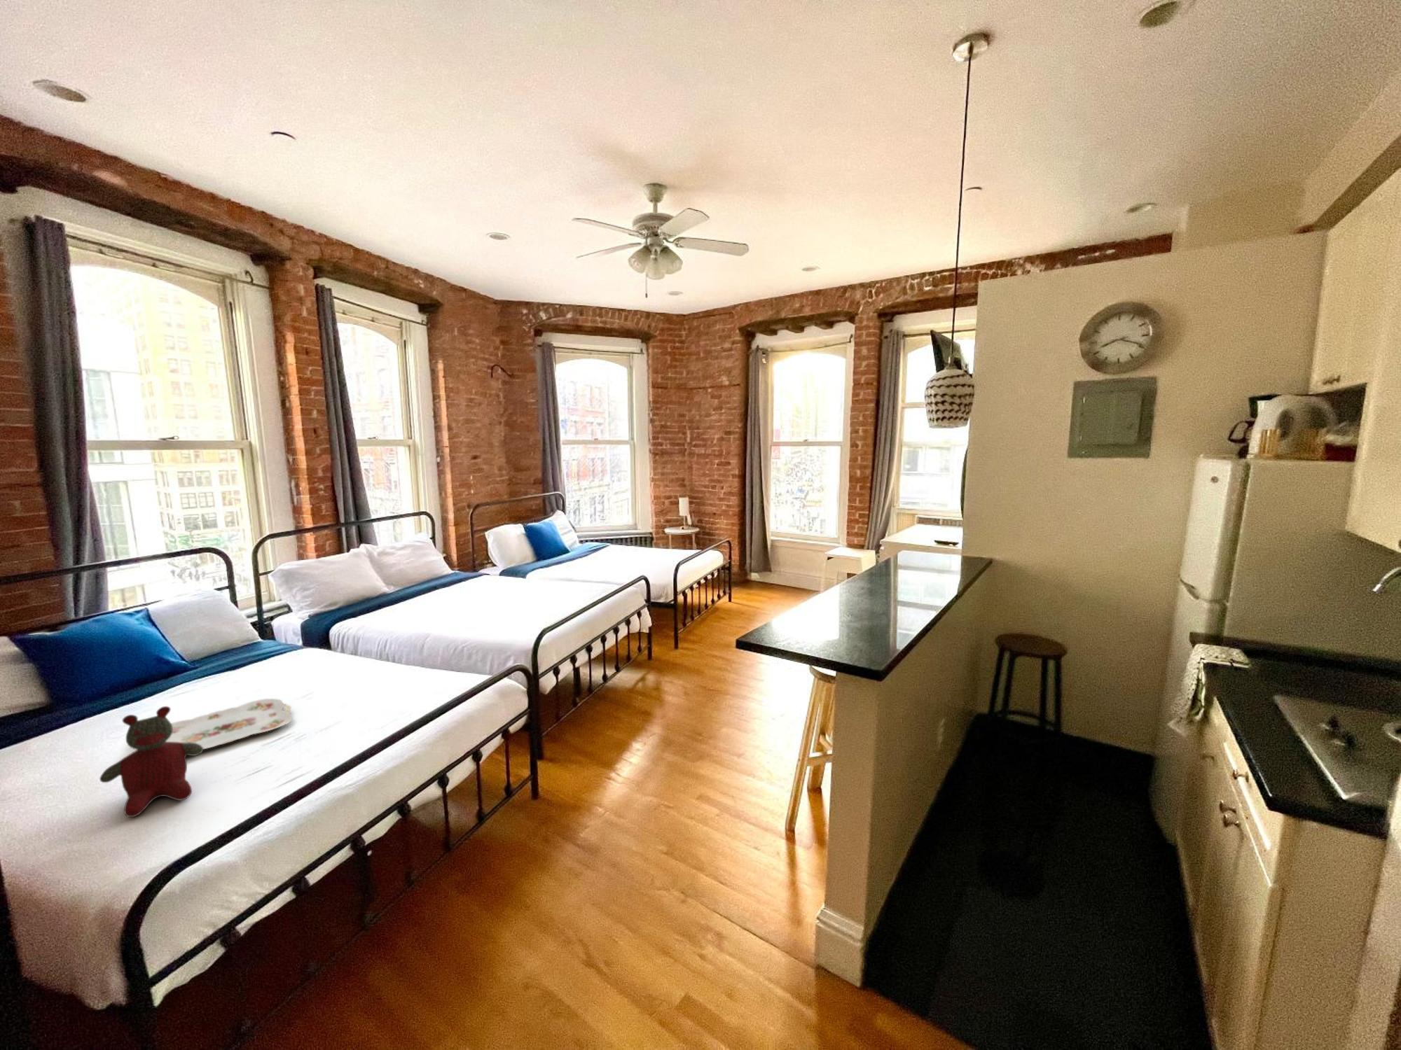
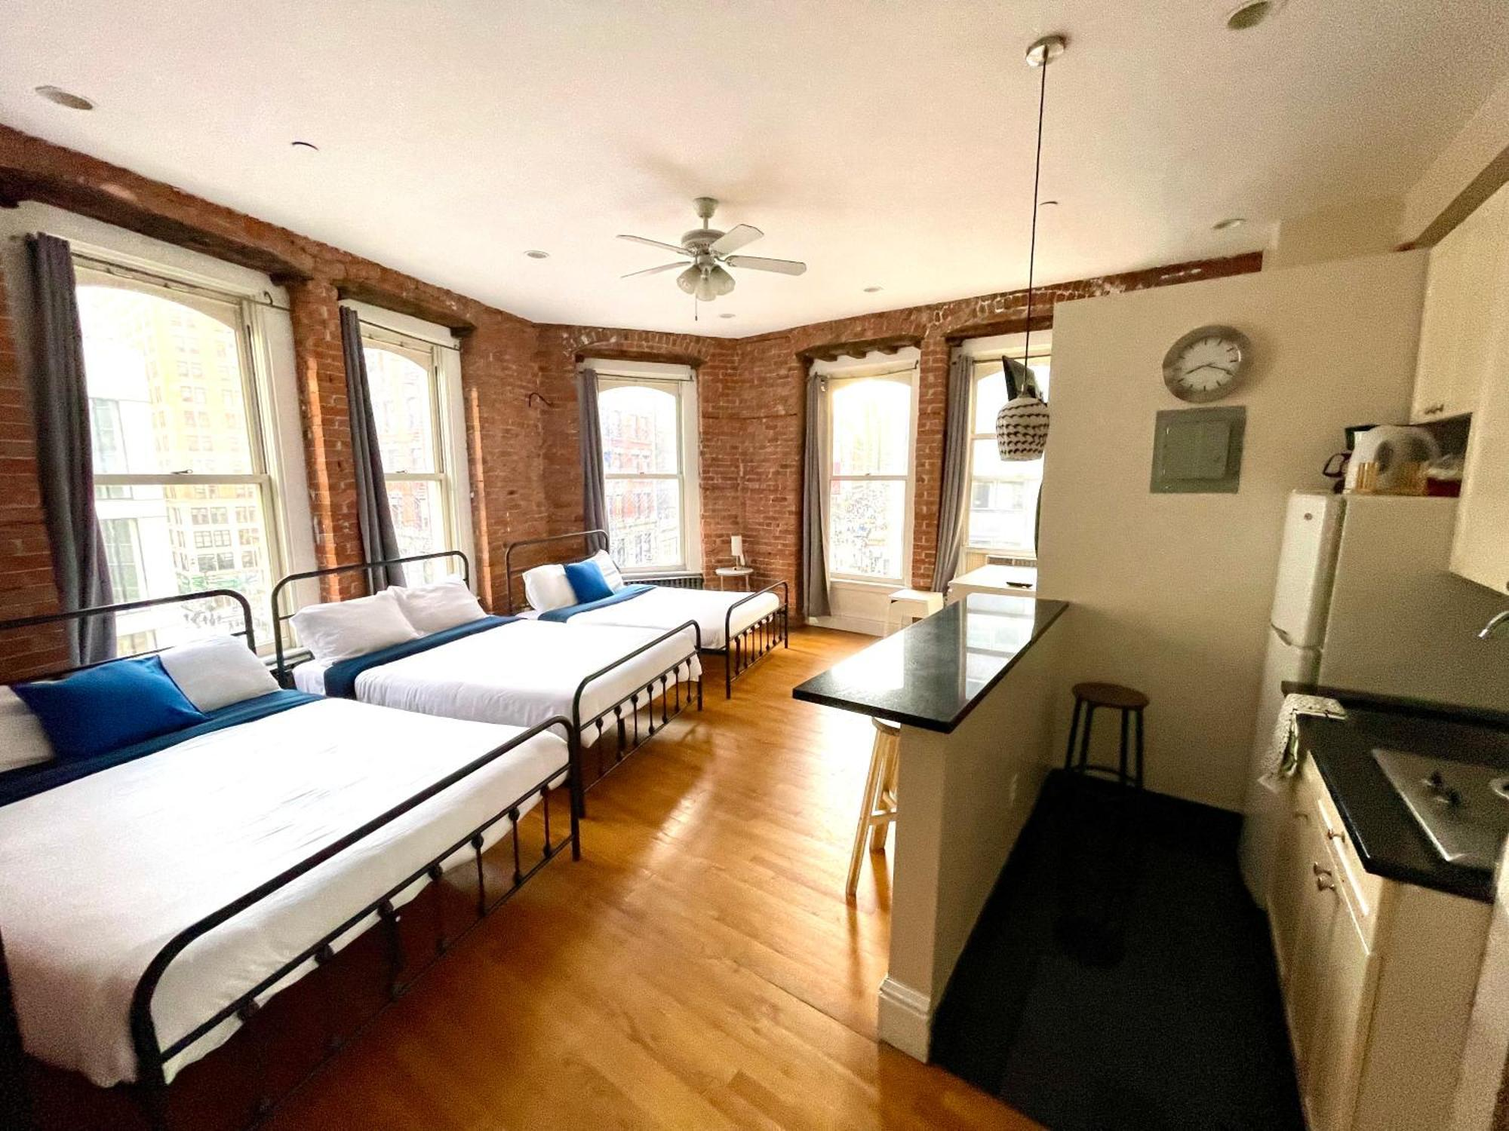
- stuffed bear (152, 757)
- serving tray (221, 728)
